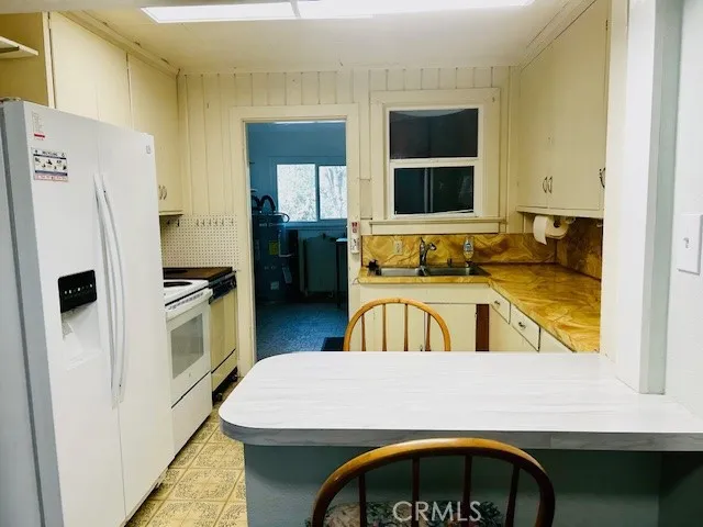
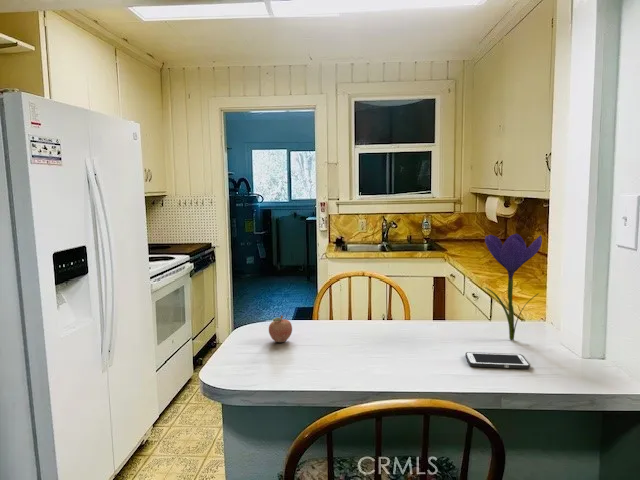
+ cell phone (496, 360)
+ flower (509, 287)
+ fruit (280, 328)
